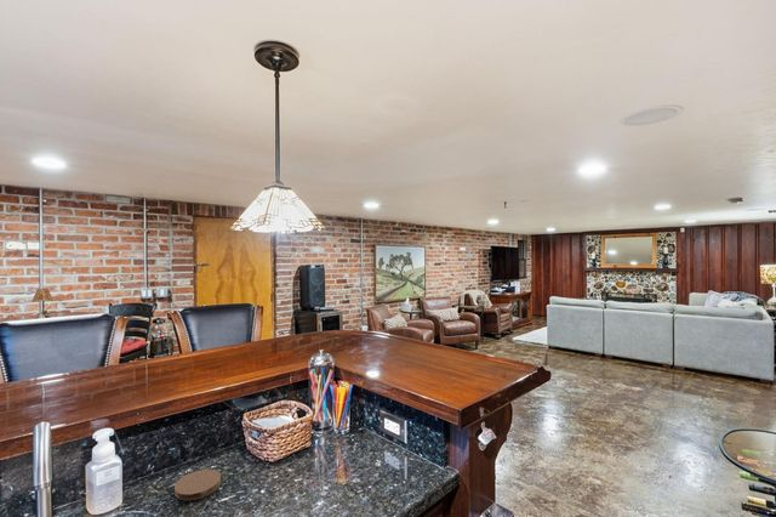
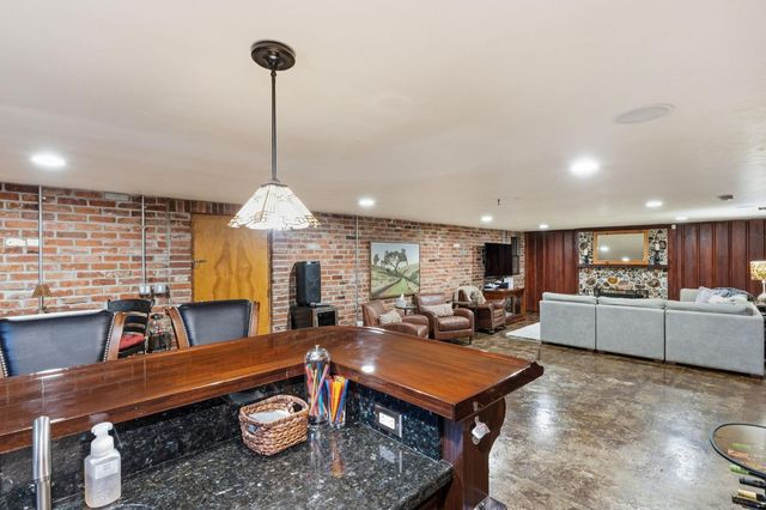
- coaster (198, 483)
